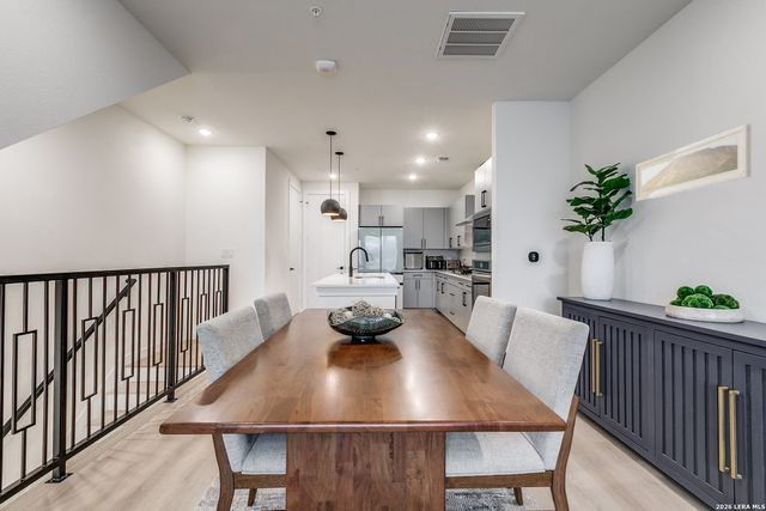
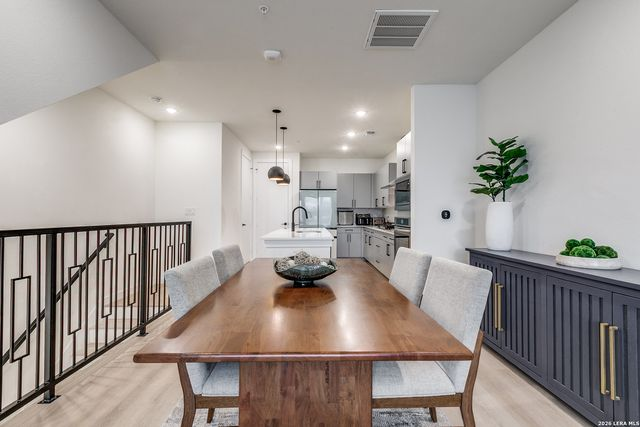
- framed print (682, 169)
